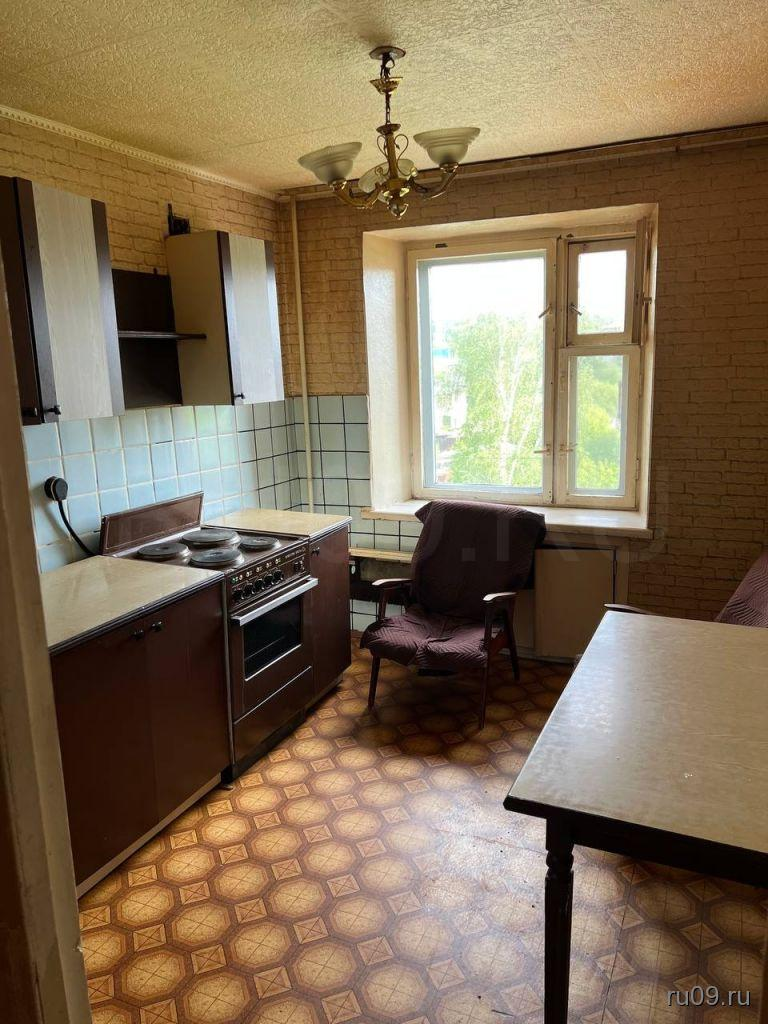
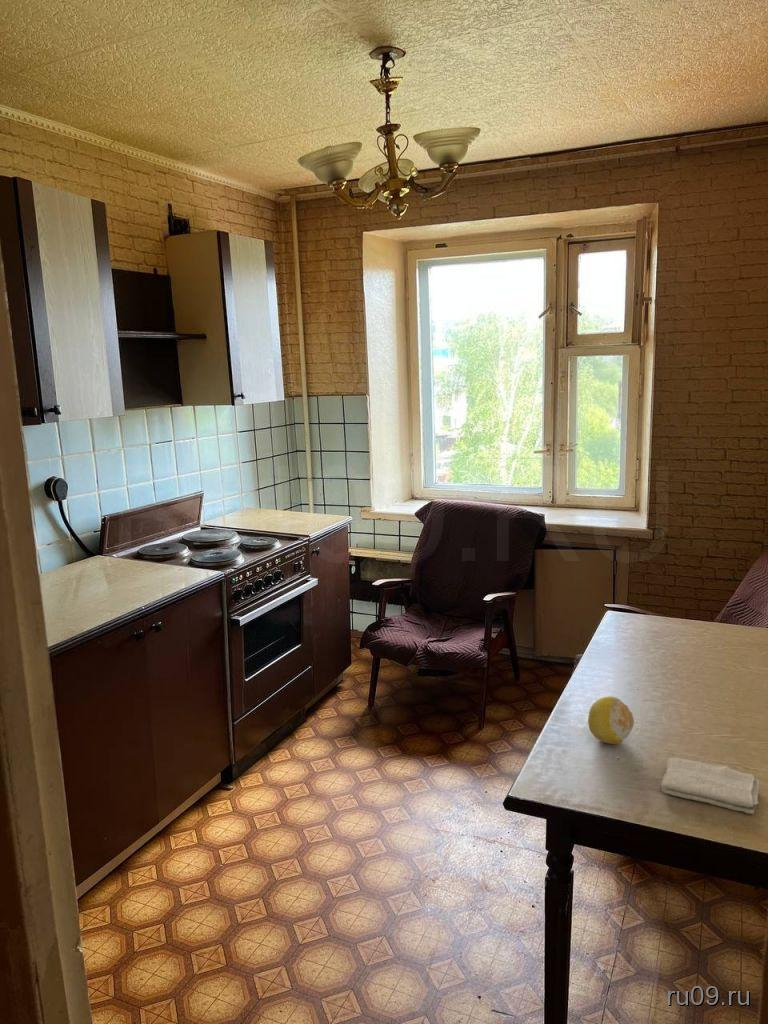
+ fruit (611, 720)
+ washcloth (709, 783)
